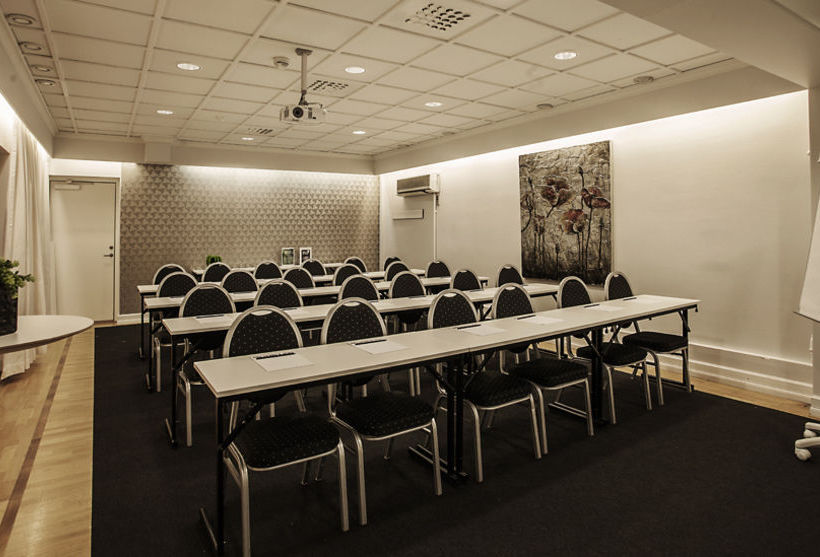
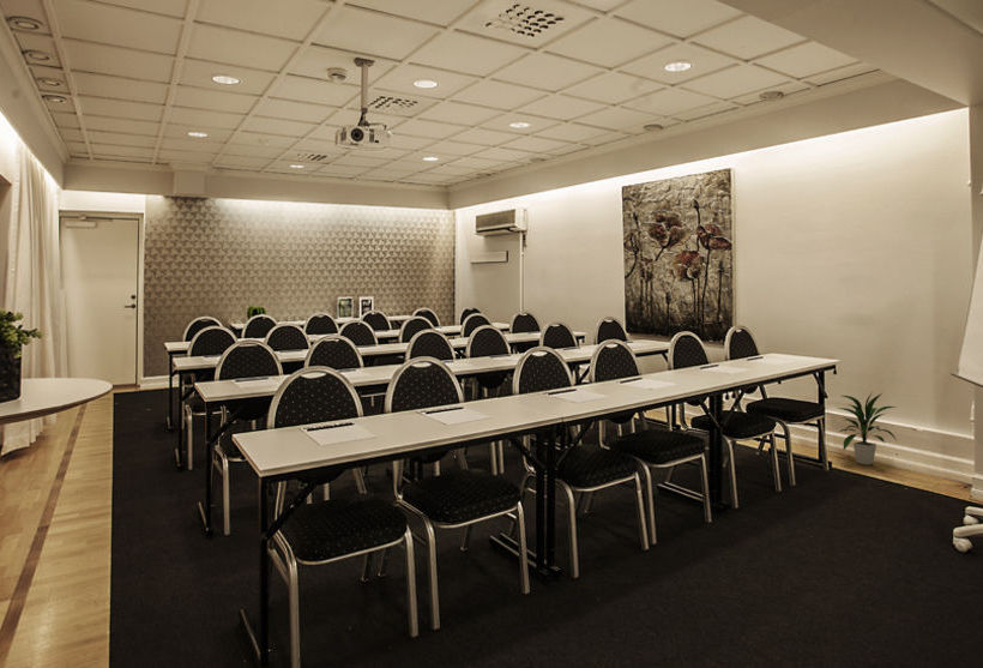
+ indoor plant (862, 426)
